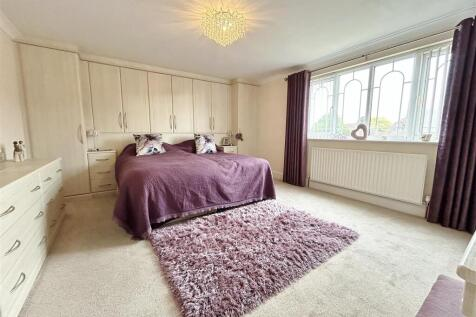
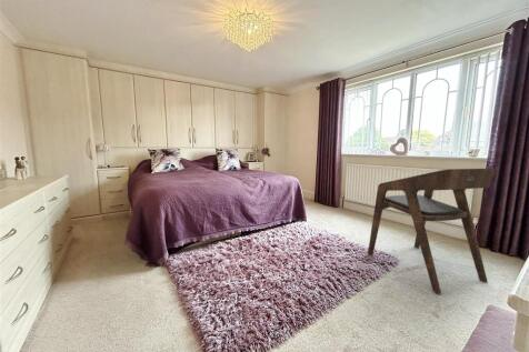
+ armchair (428, 217)
